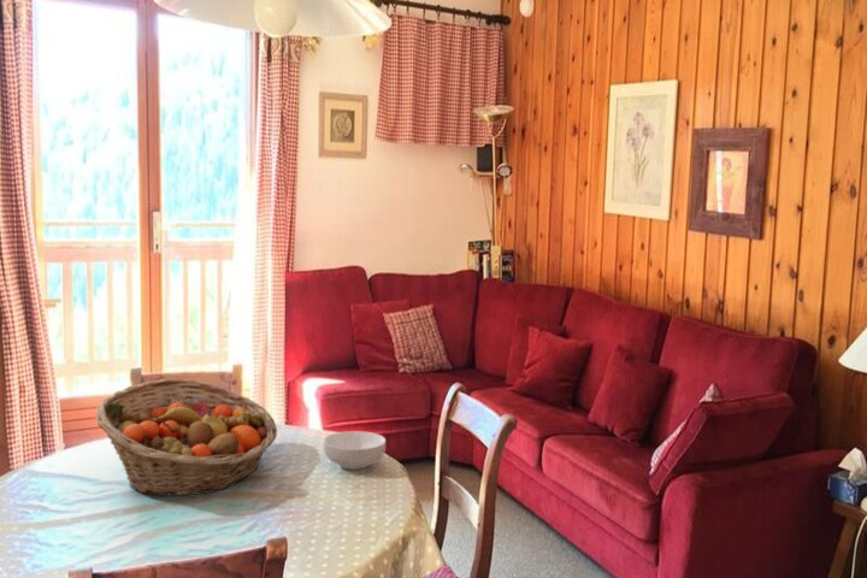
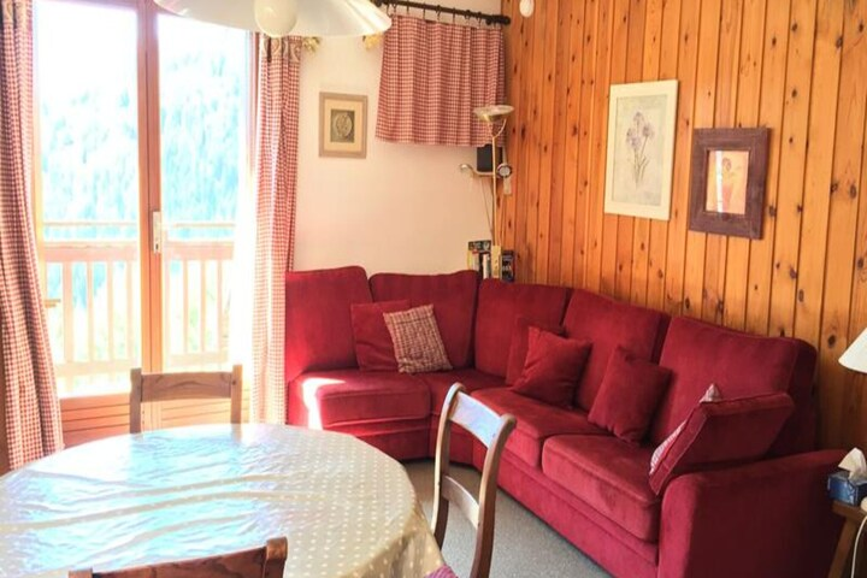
- cereal bowl (354, 452)
- fruit basket (190, 432)
